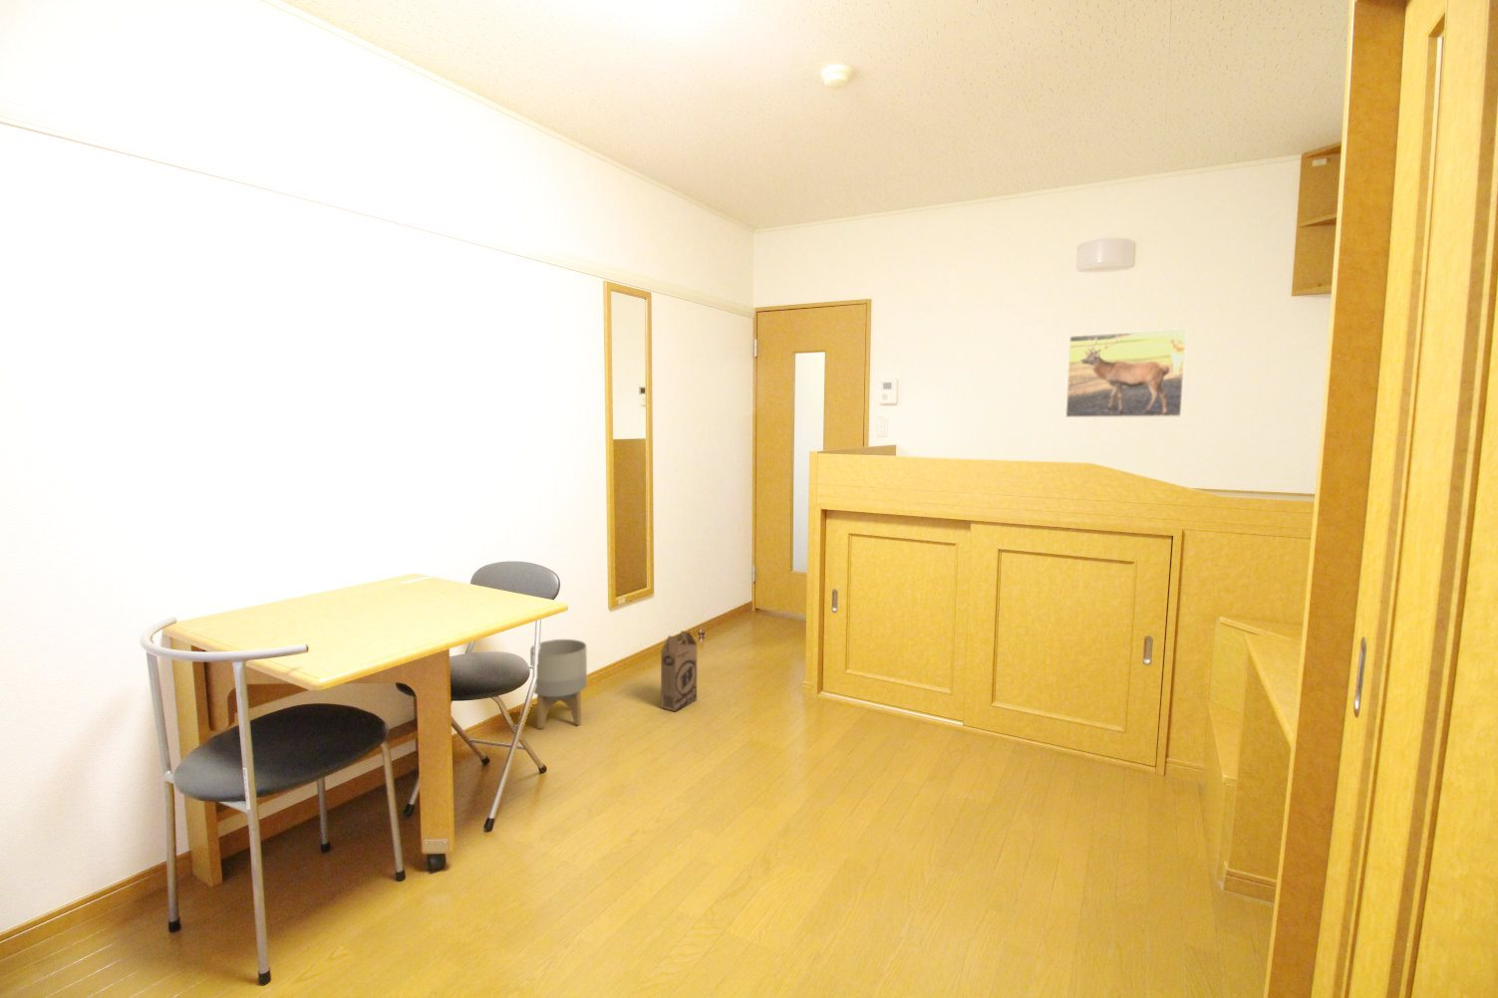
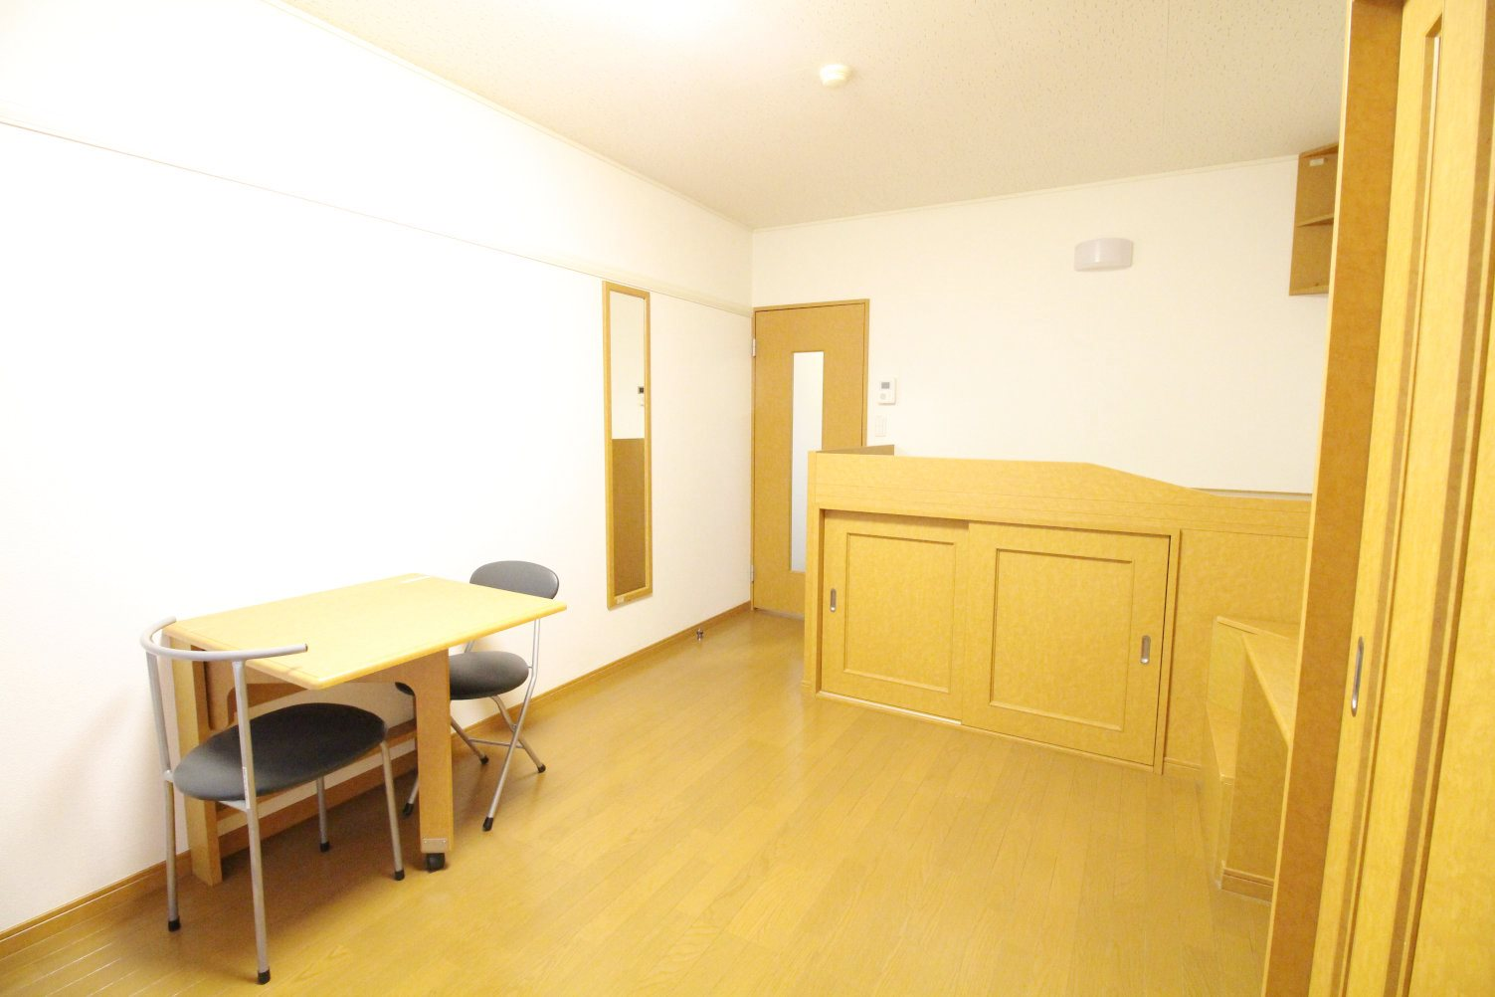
- cardboard box (679, 668)
- planter (560, 683)
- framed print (1124, 374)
